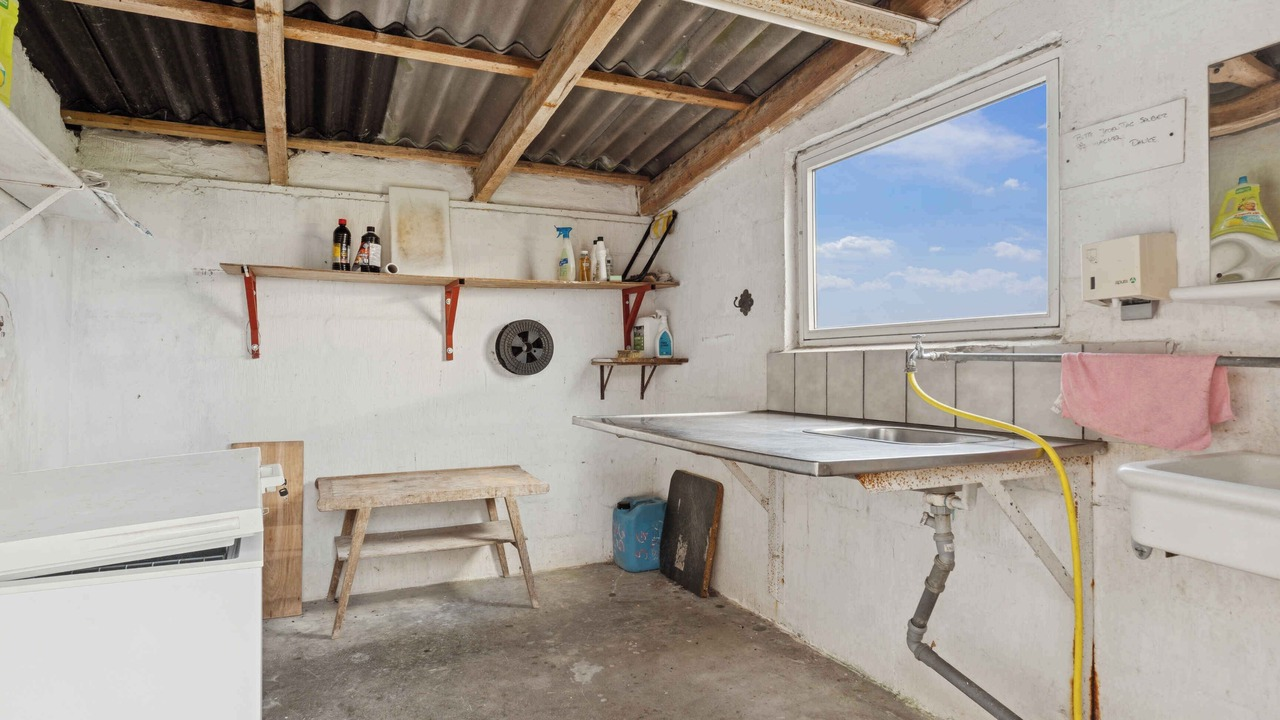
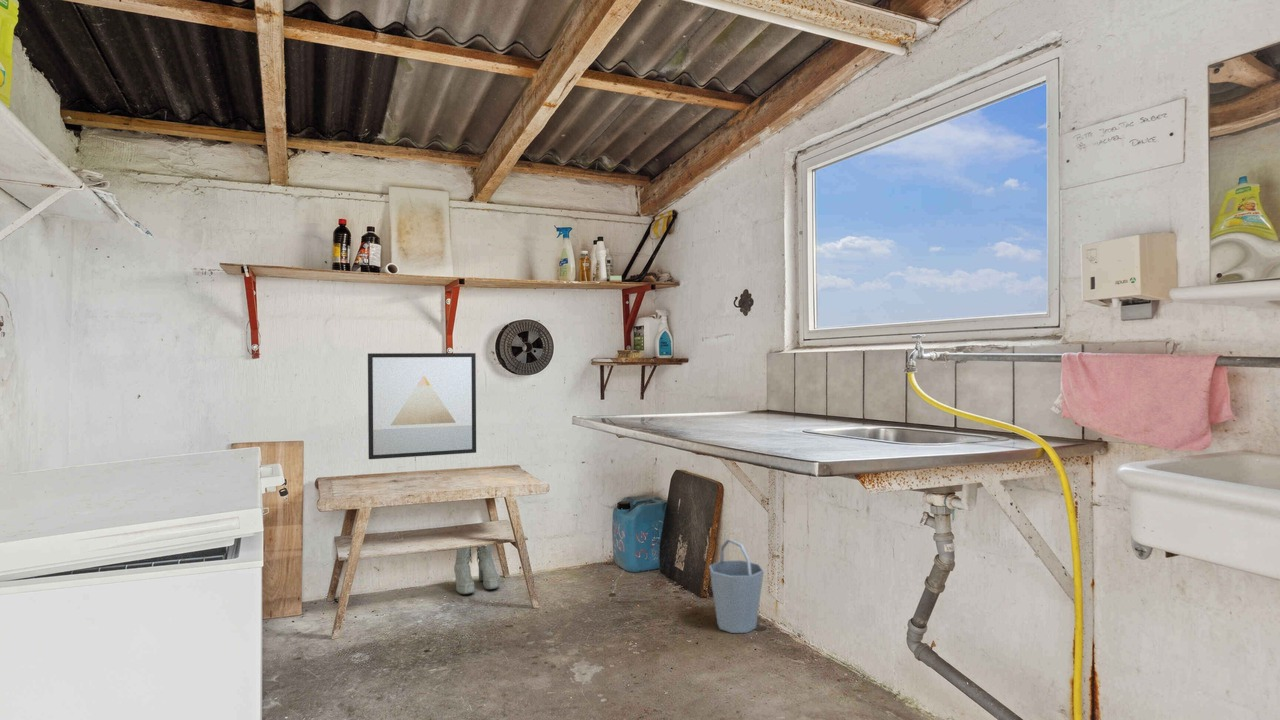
+ wall art (423, 404)
+ boots (478, 564)
+ bucket (736, 583)
